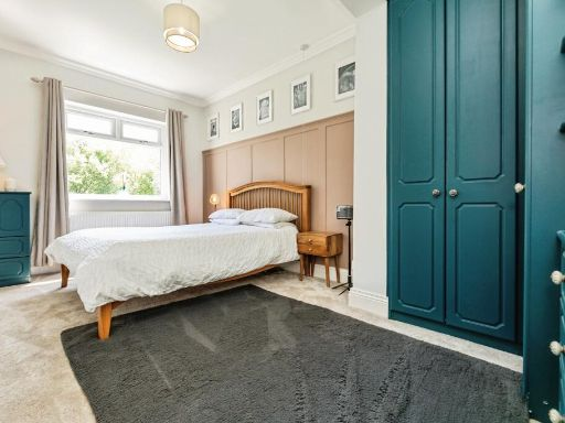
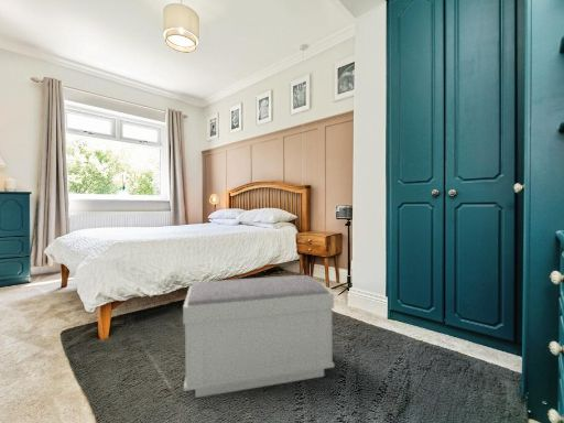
+ bench (258, 326)
